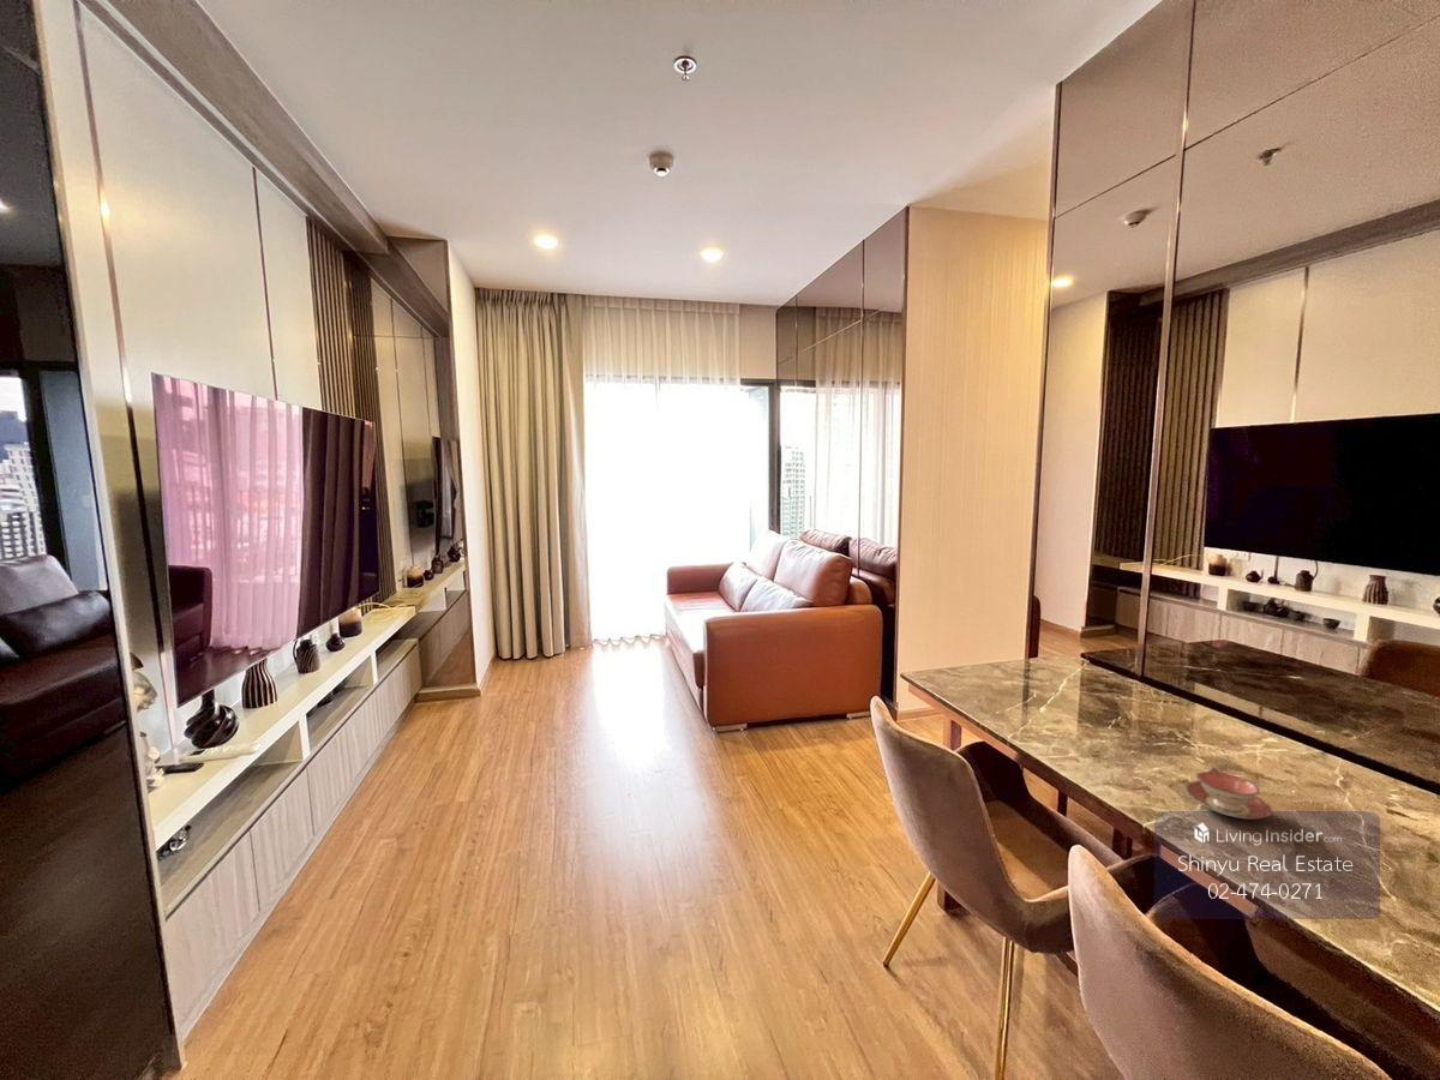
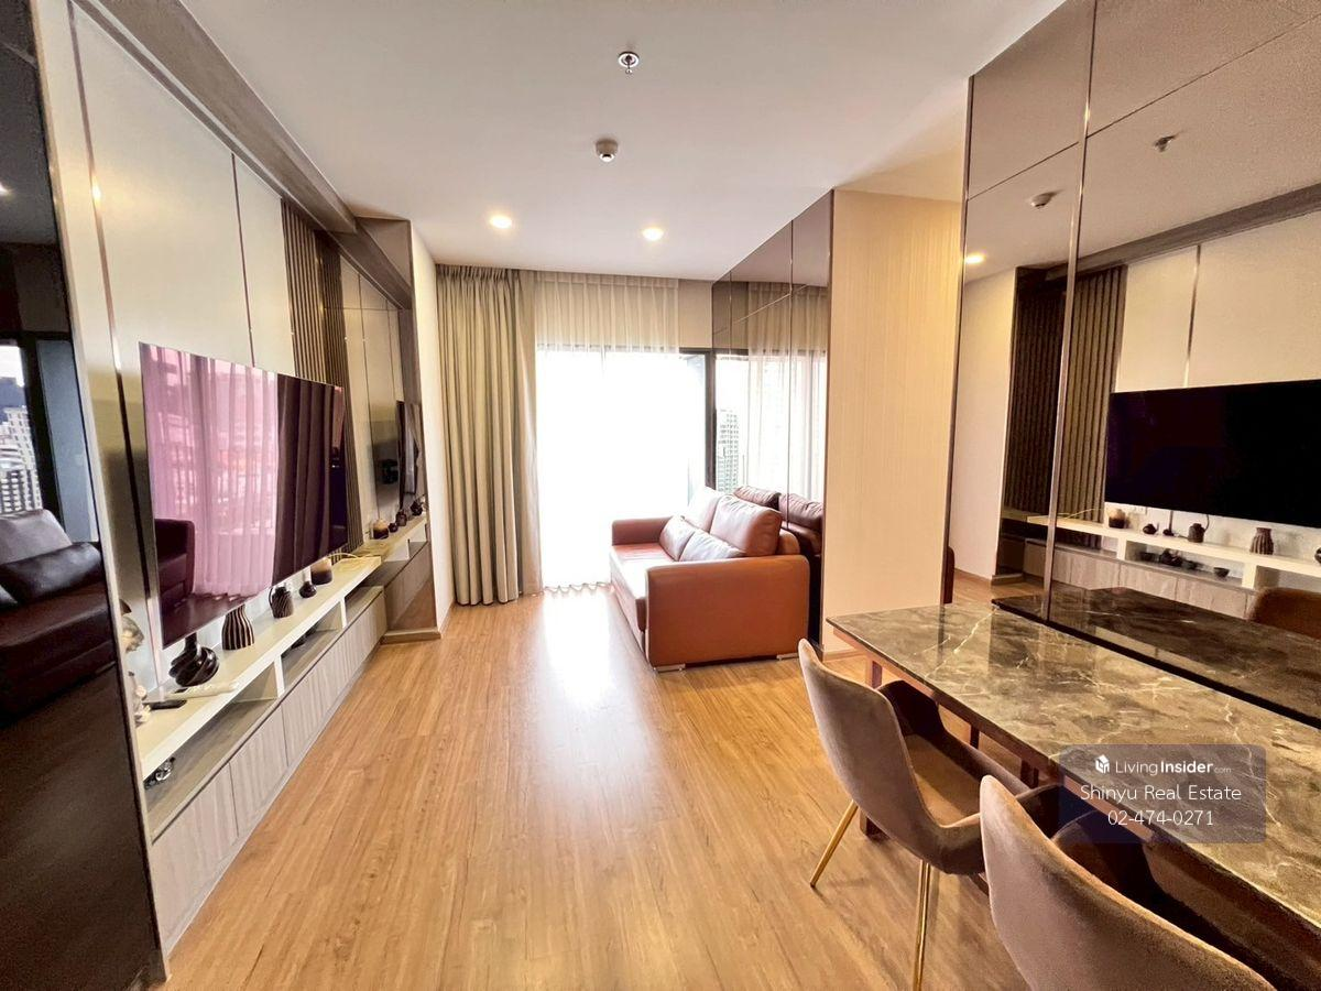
- teacup (1226, 793)
